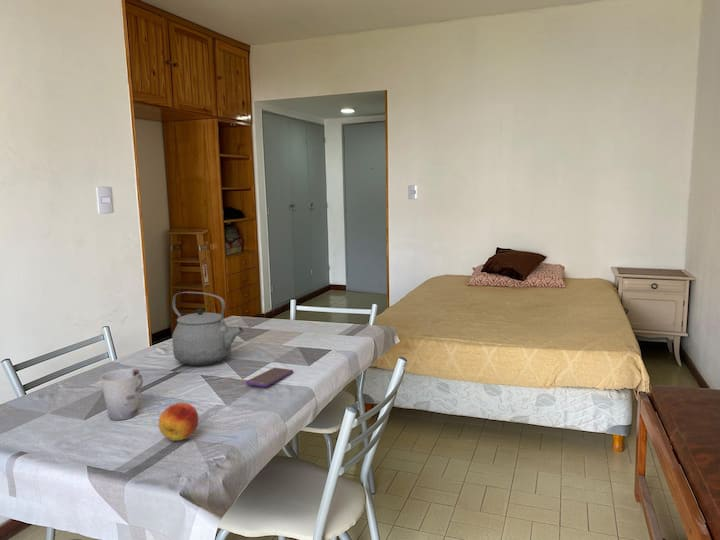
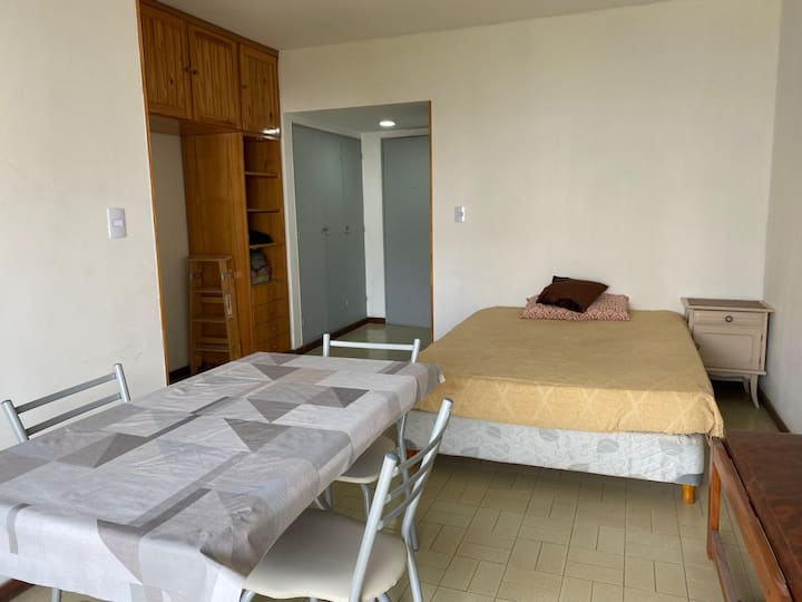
- smartphone (270, 376)
- cup (126, 392)
- fruit (178, 421)
- tea kettle (208, 327)
